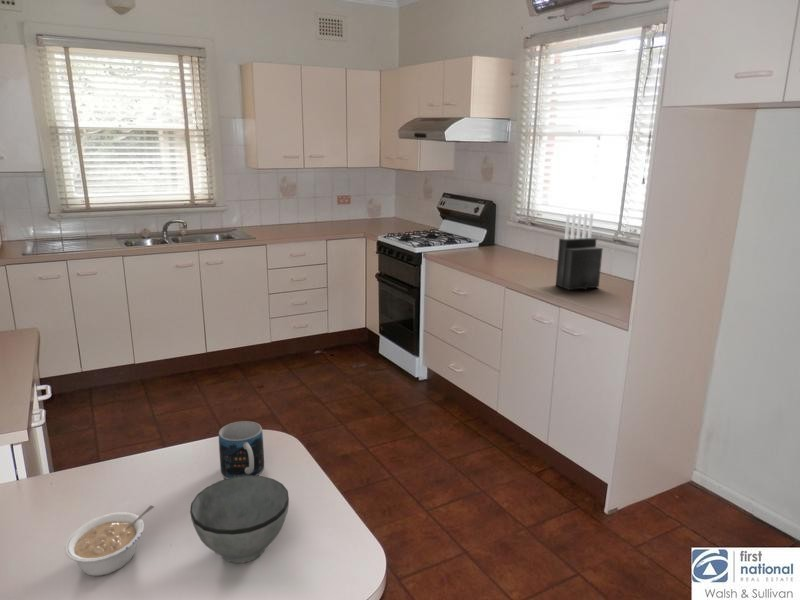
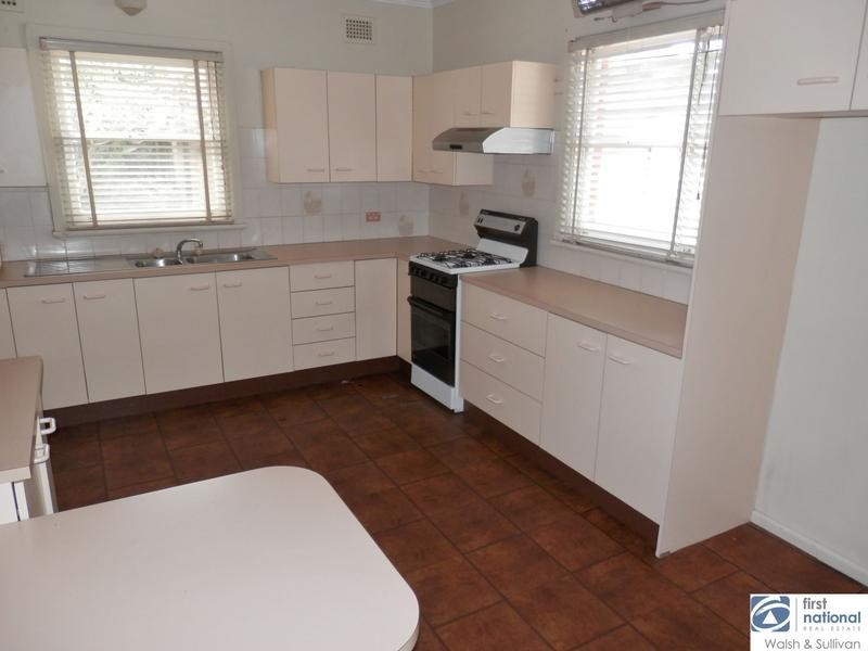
- bowl (241, 524)
- knife block (581, 251)
- legume (108, 542)
- mug (244, 455)
